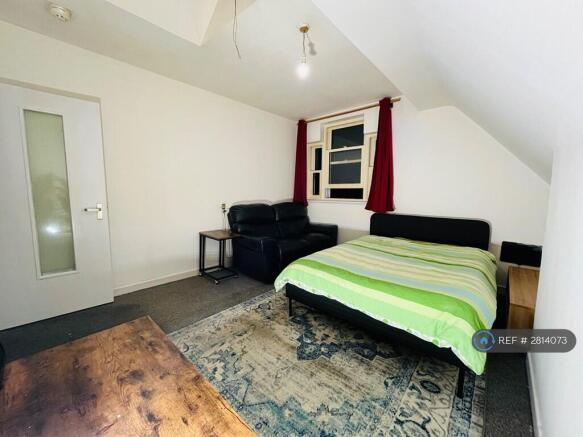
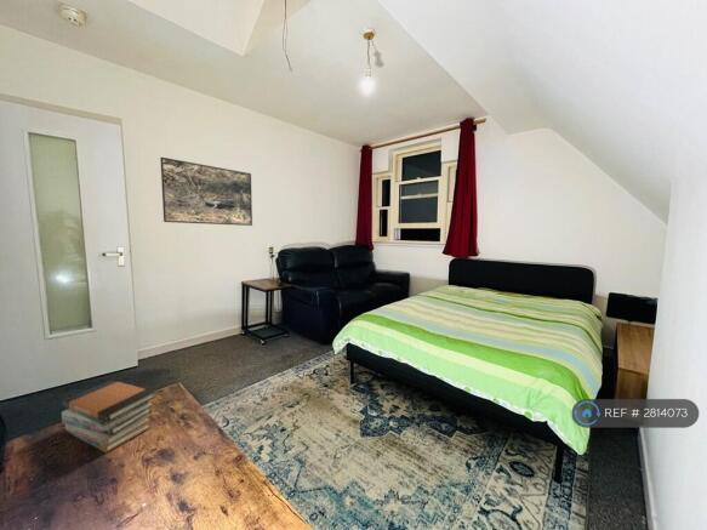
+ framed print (211, 195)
+ book stack (109, 412)
